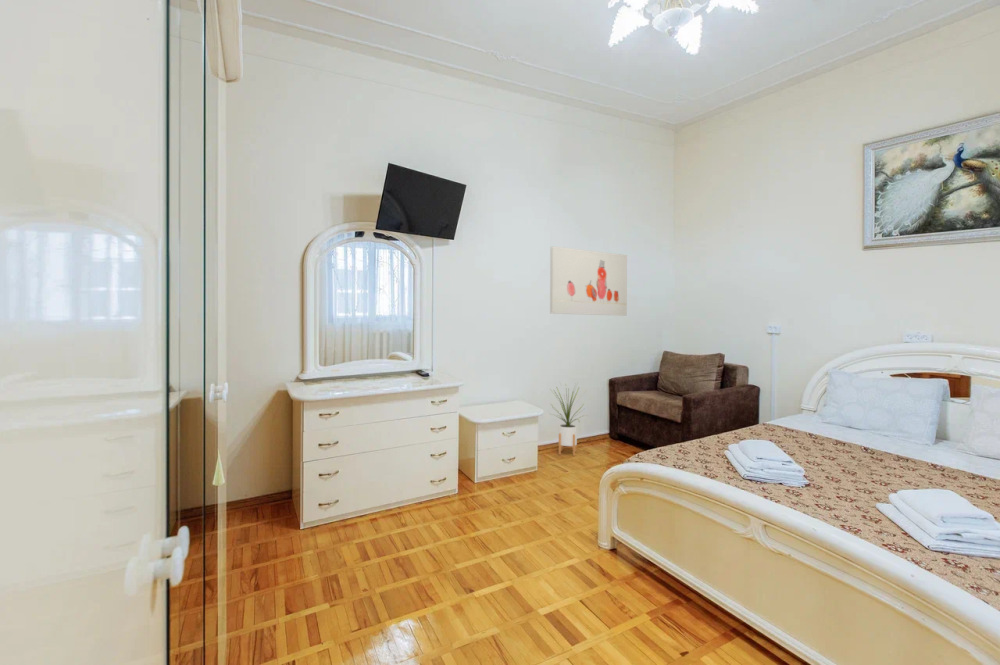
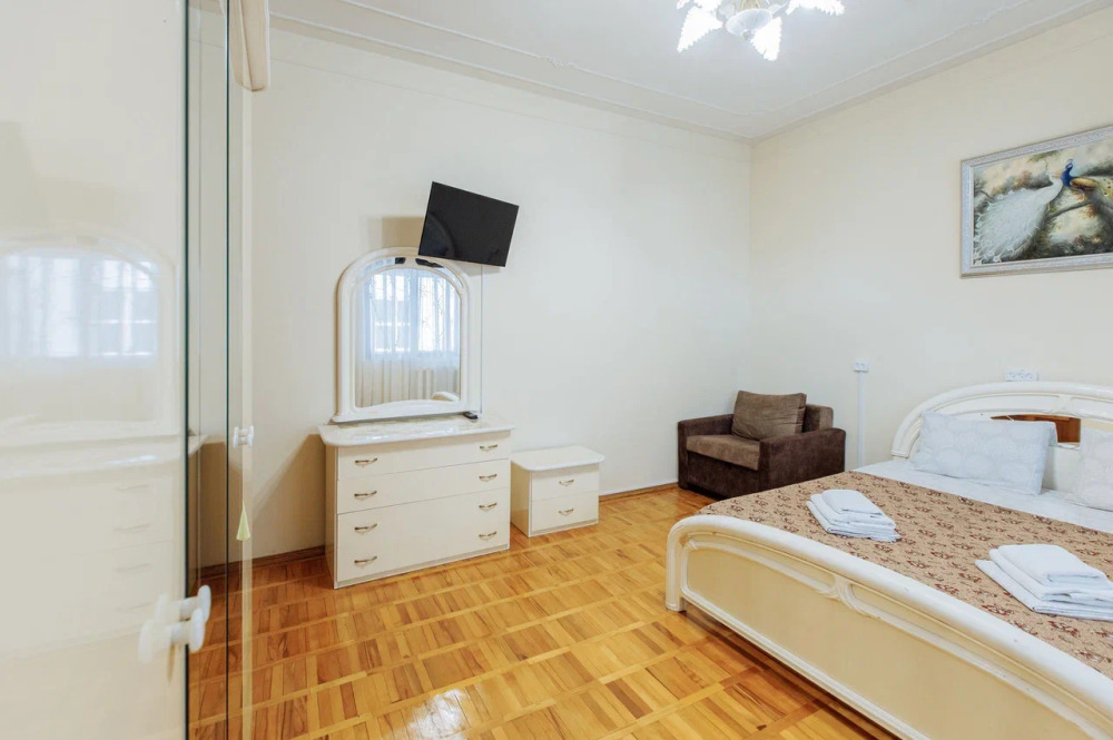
- house plant (567, 417)
- wall art (590, 282)
